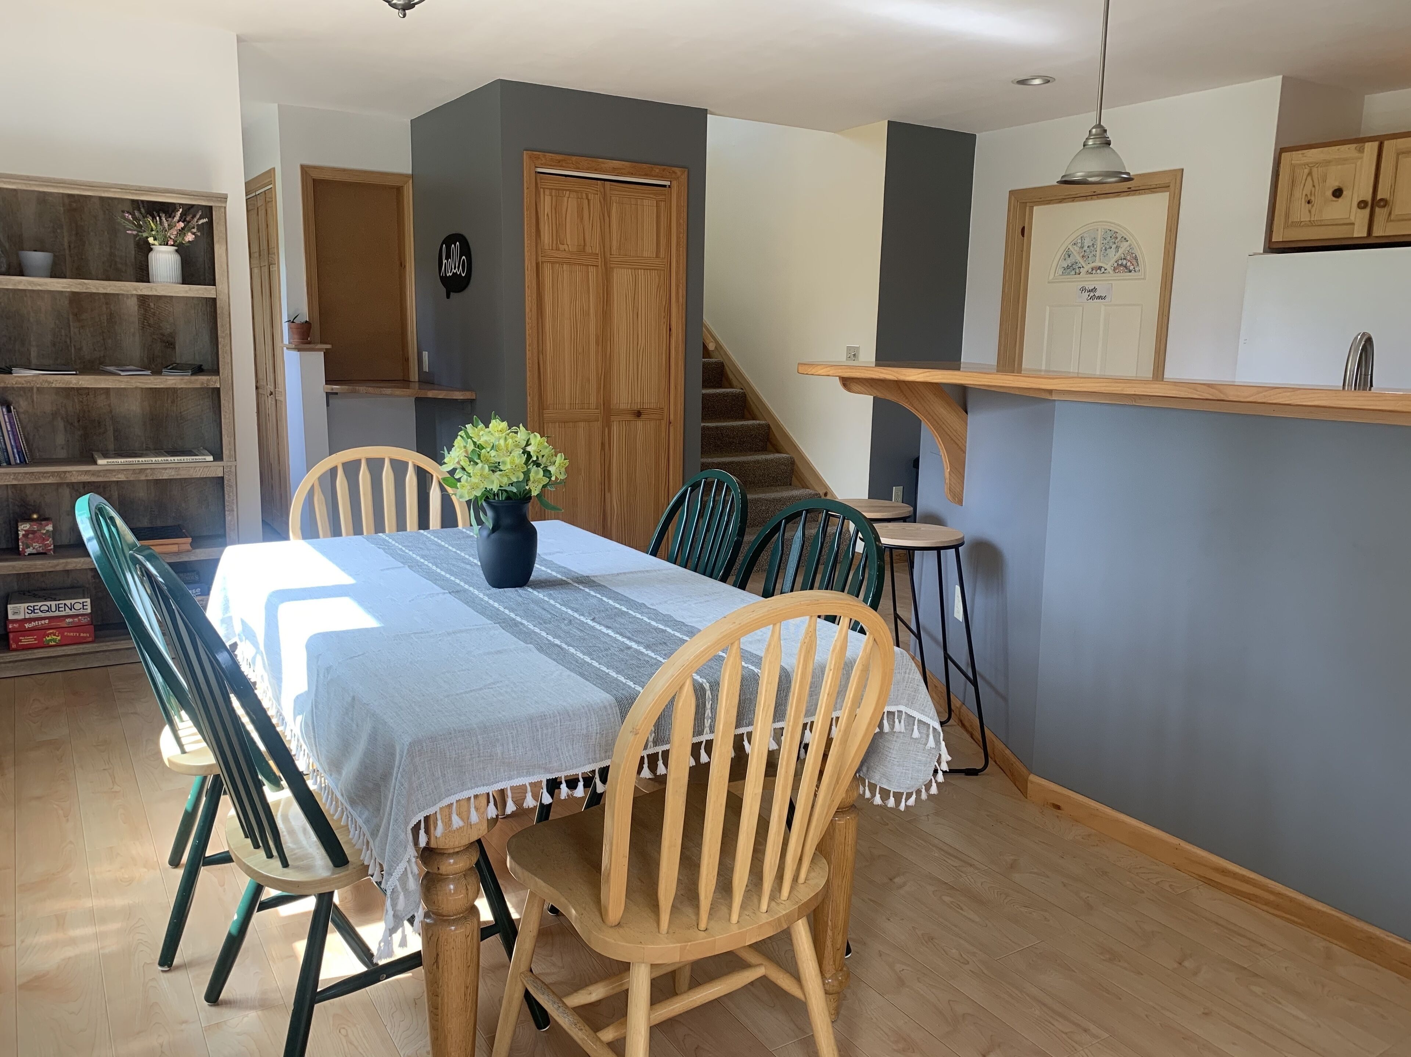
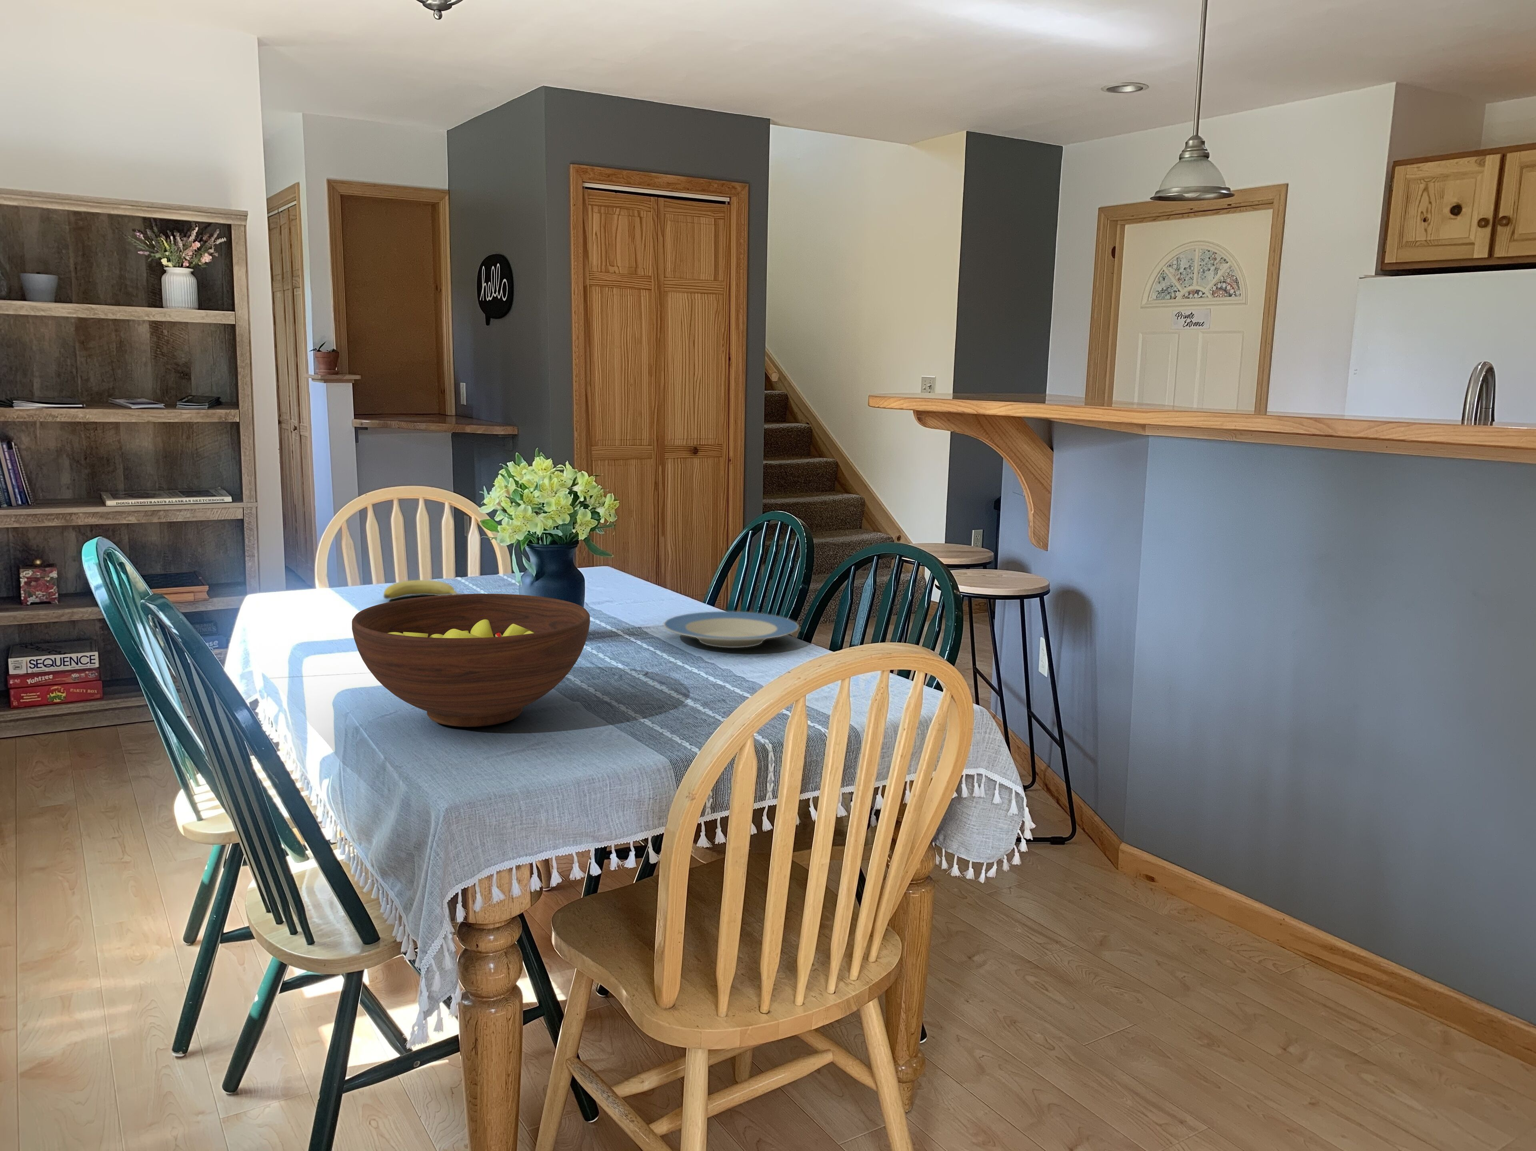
+ plate (731, 632)
+ fruit (423, 590)
+ fruit bowl (474, 666)
